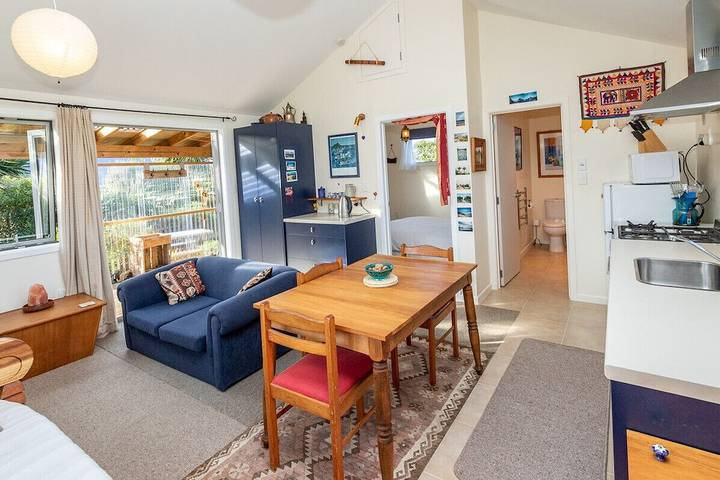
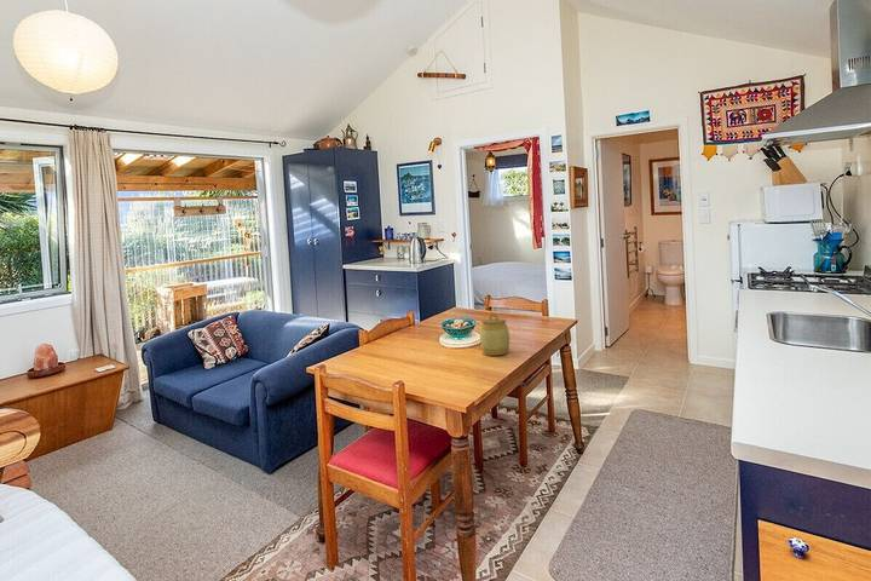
+ jar (494, 333)
